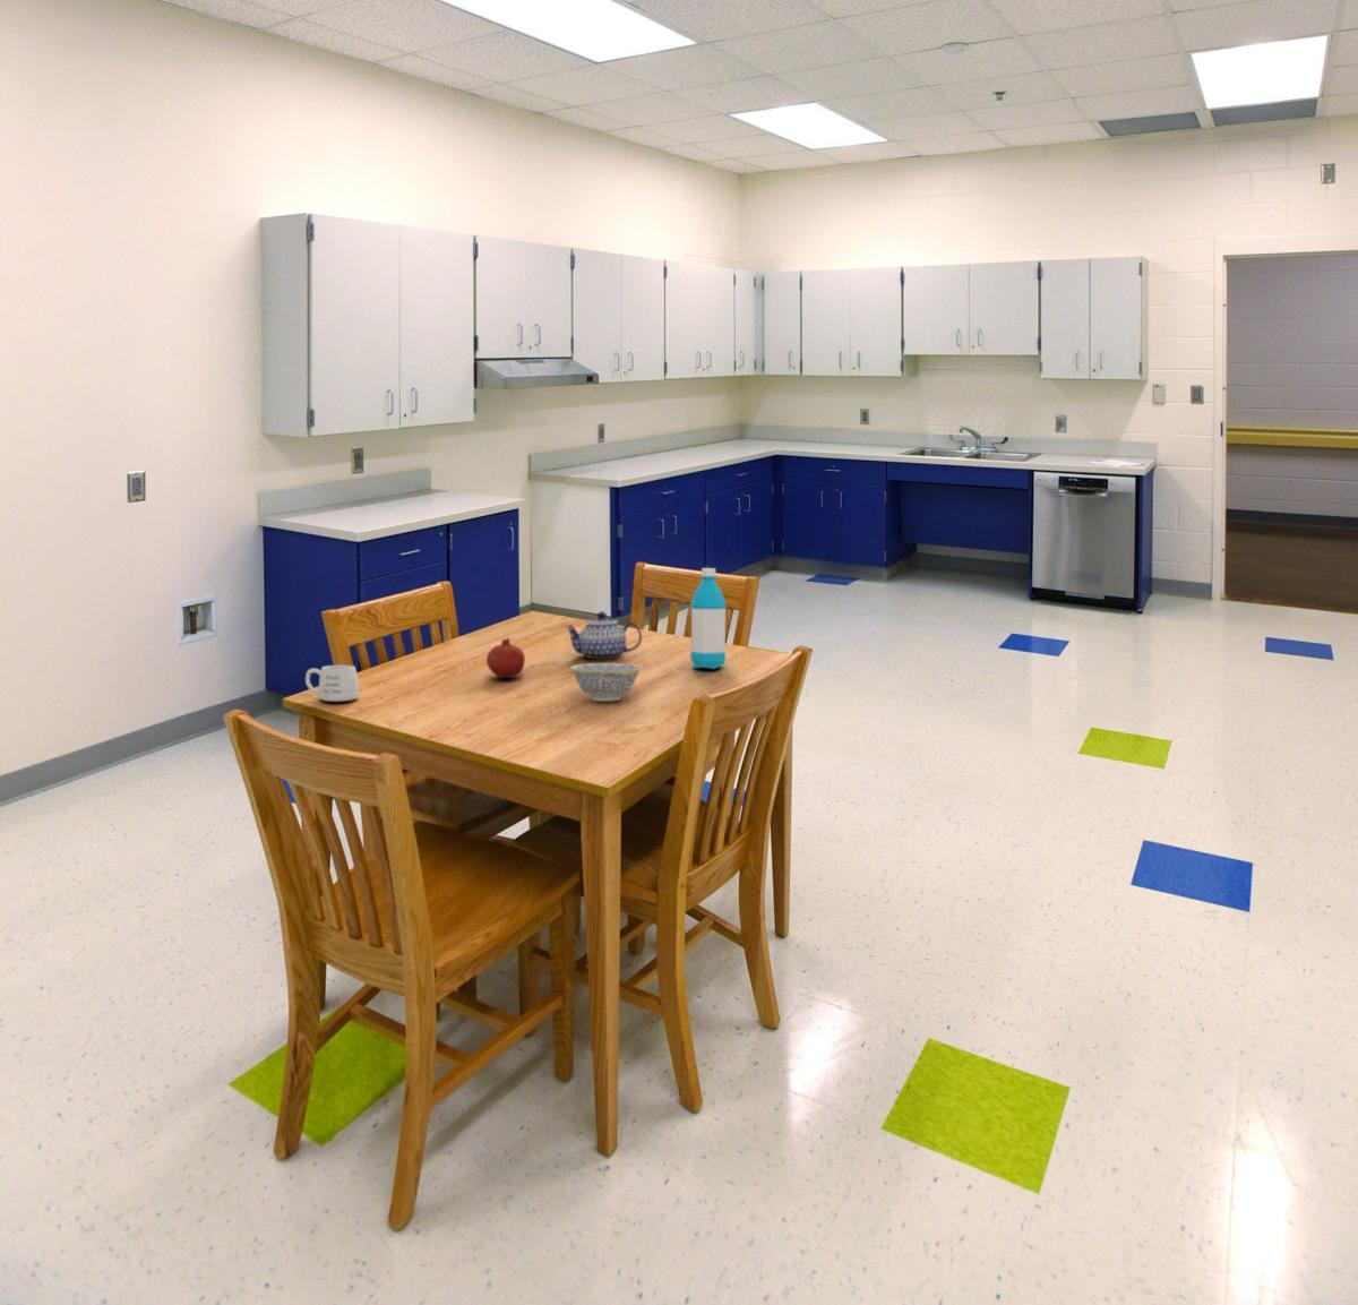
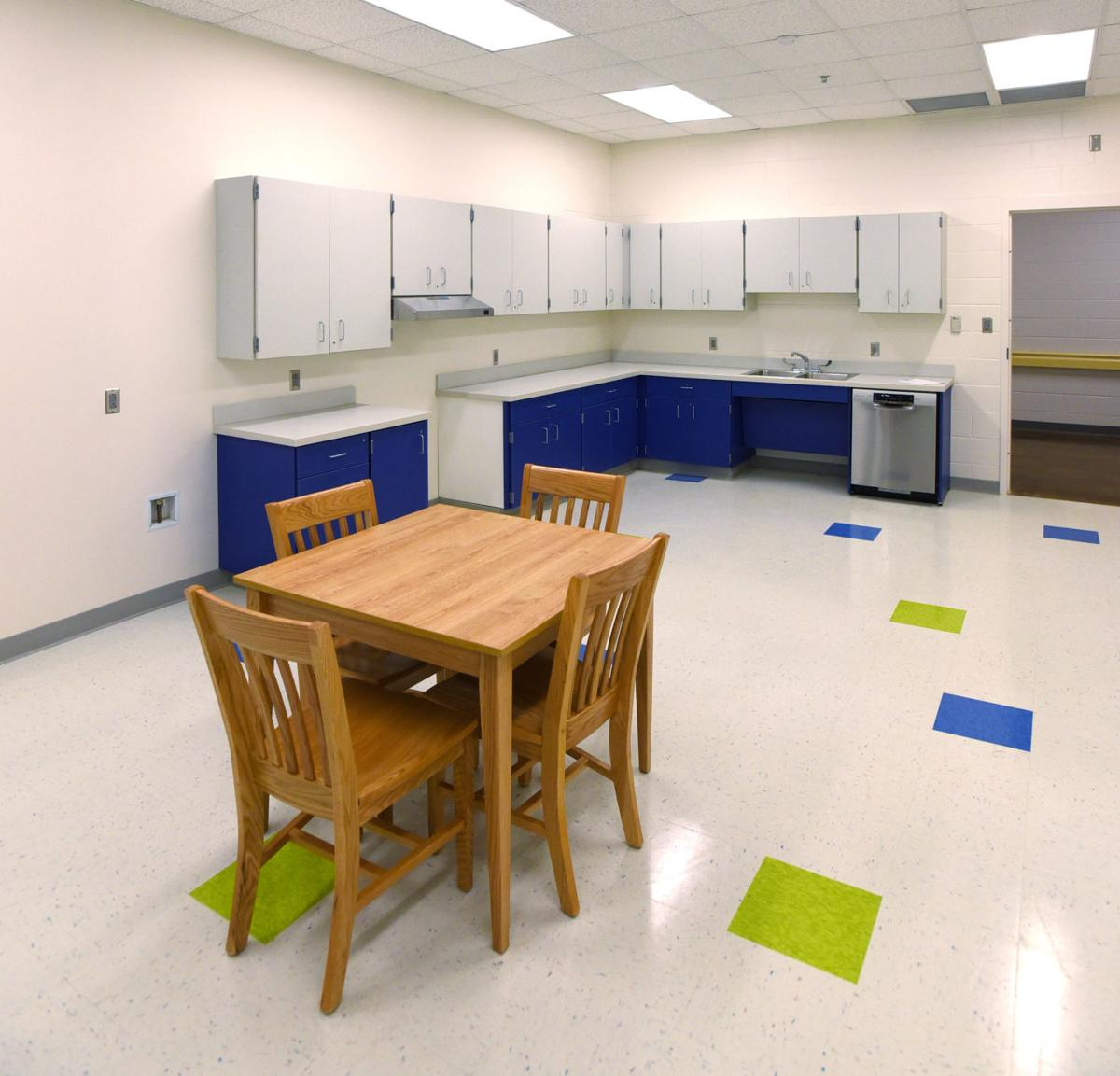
- fruit (506, 657)
- teapot (603, 634)
- bowl (605, 683)
- mug (331, 683)
- water bottle (707, 619)
